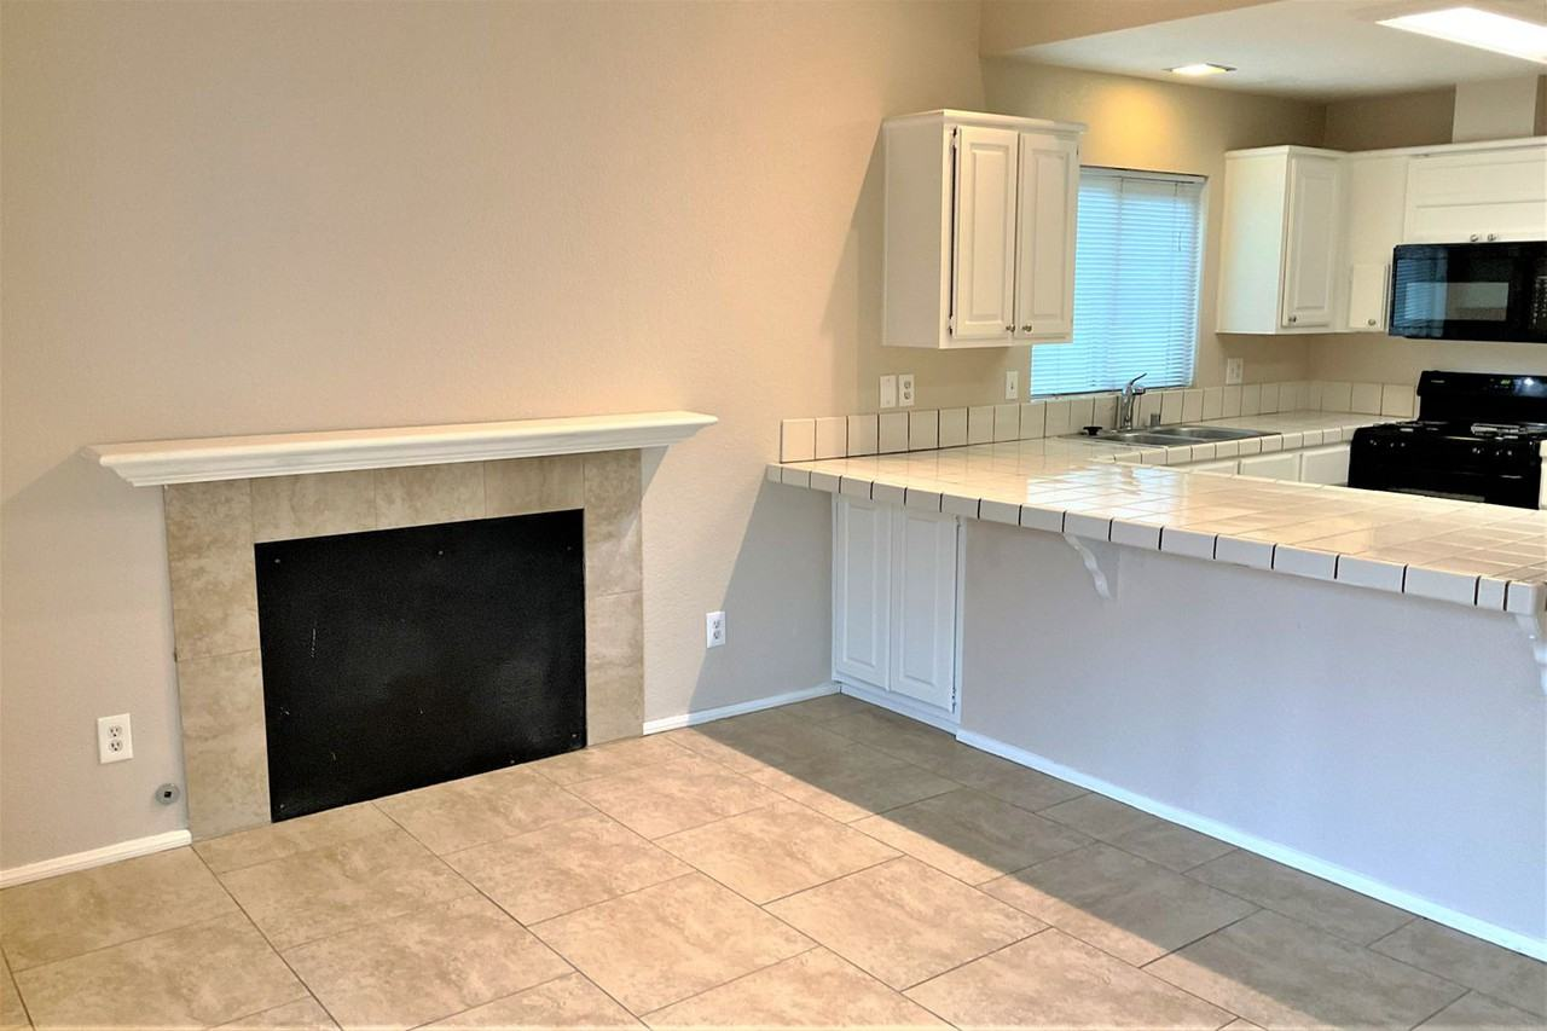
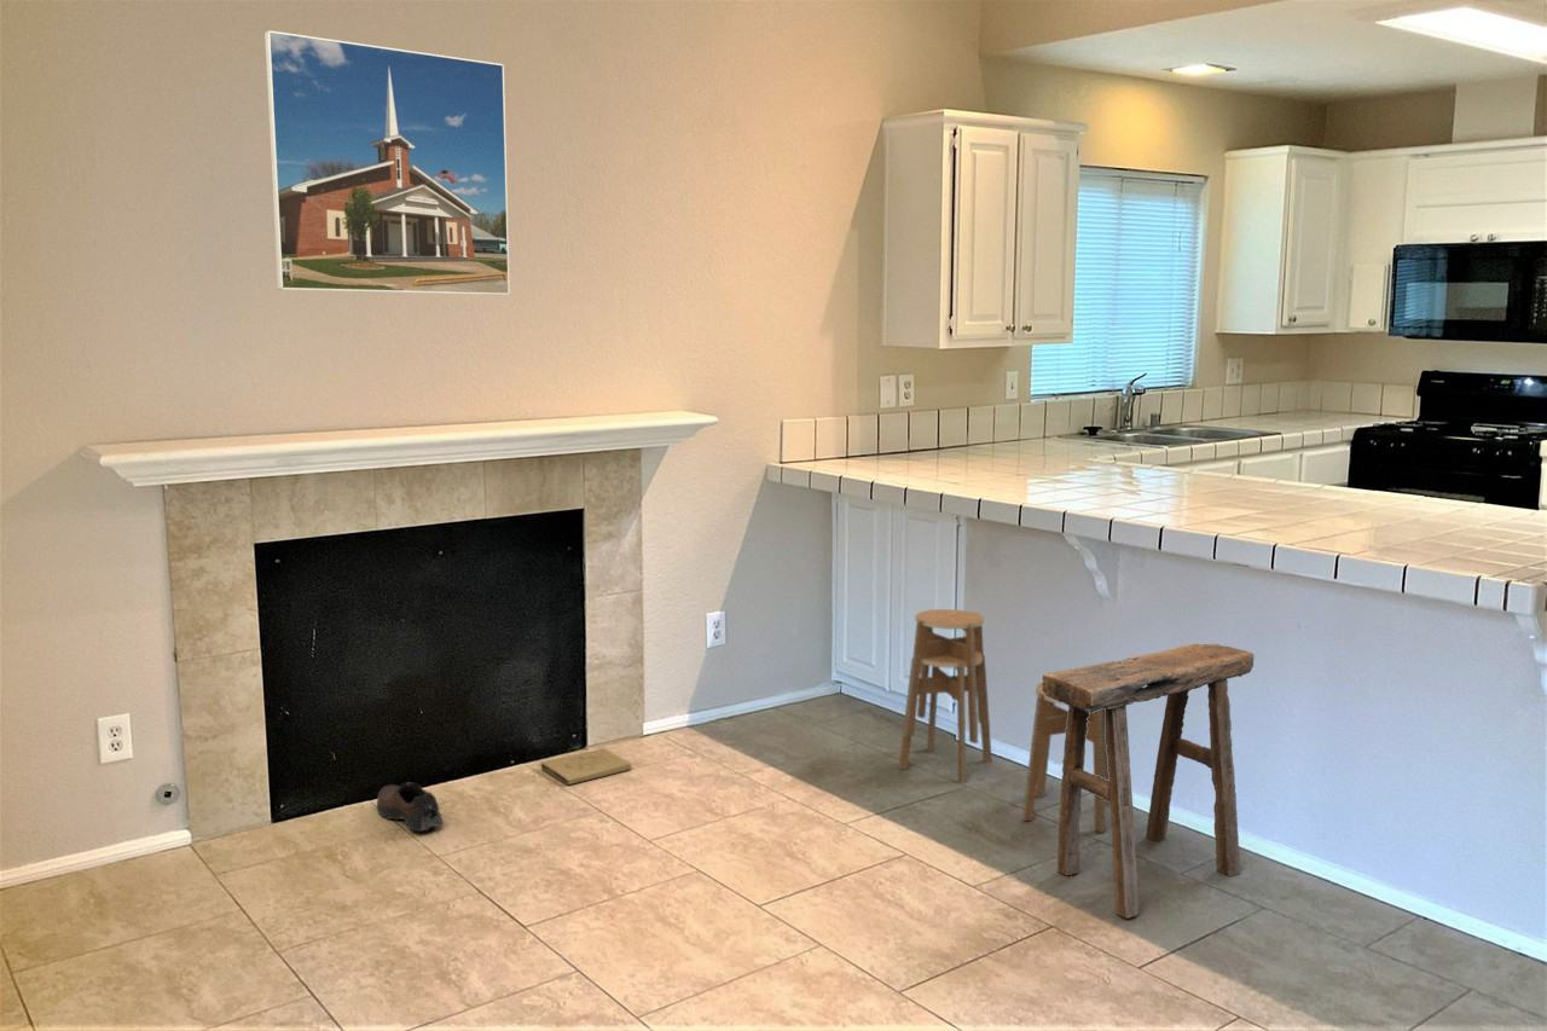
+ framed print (395, 172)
+ box (585, 765)
+ stool (1155, 769)
+ stool (987, 709)
+ shoe (407, 799)
